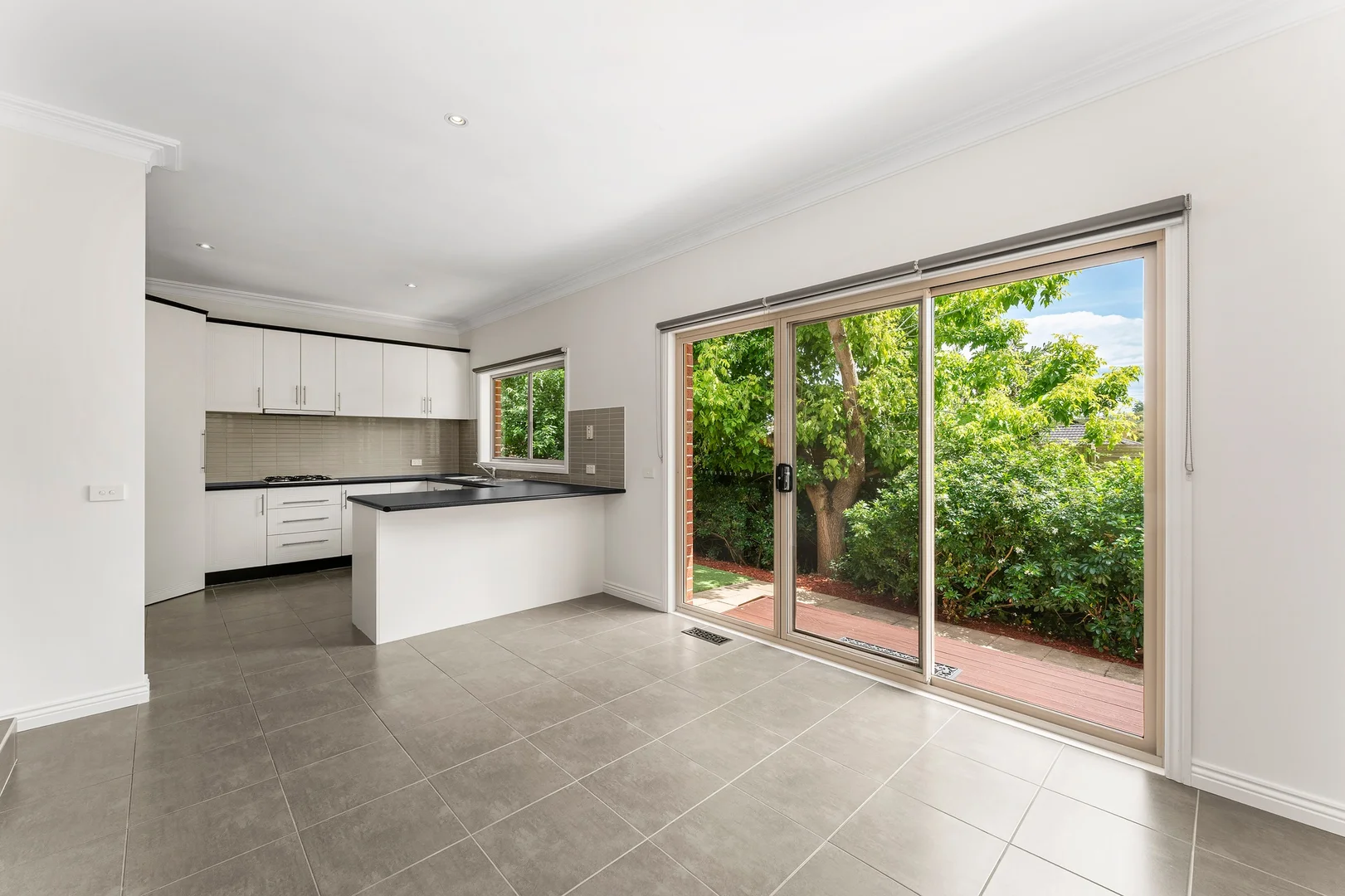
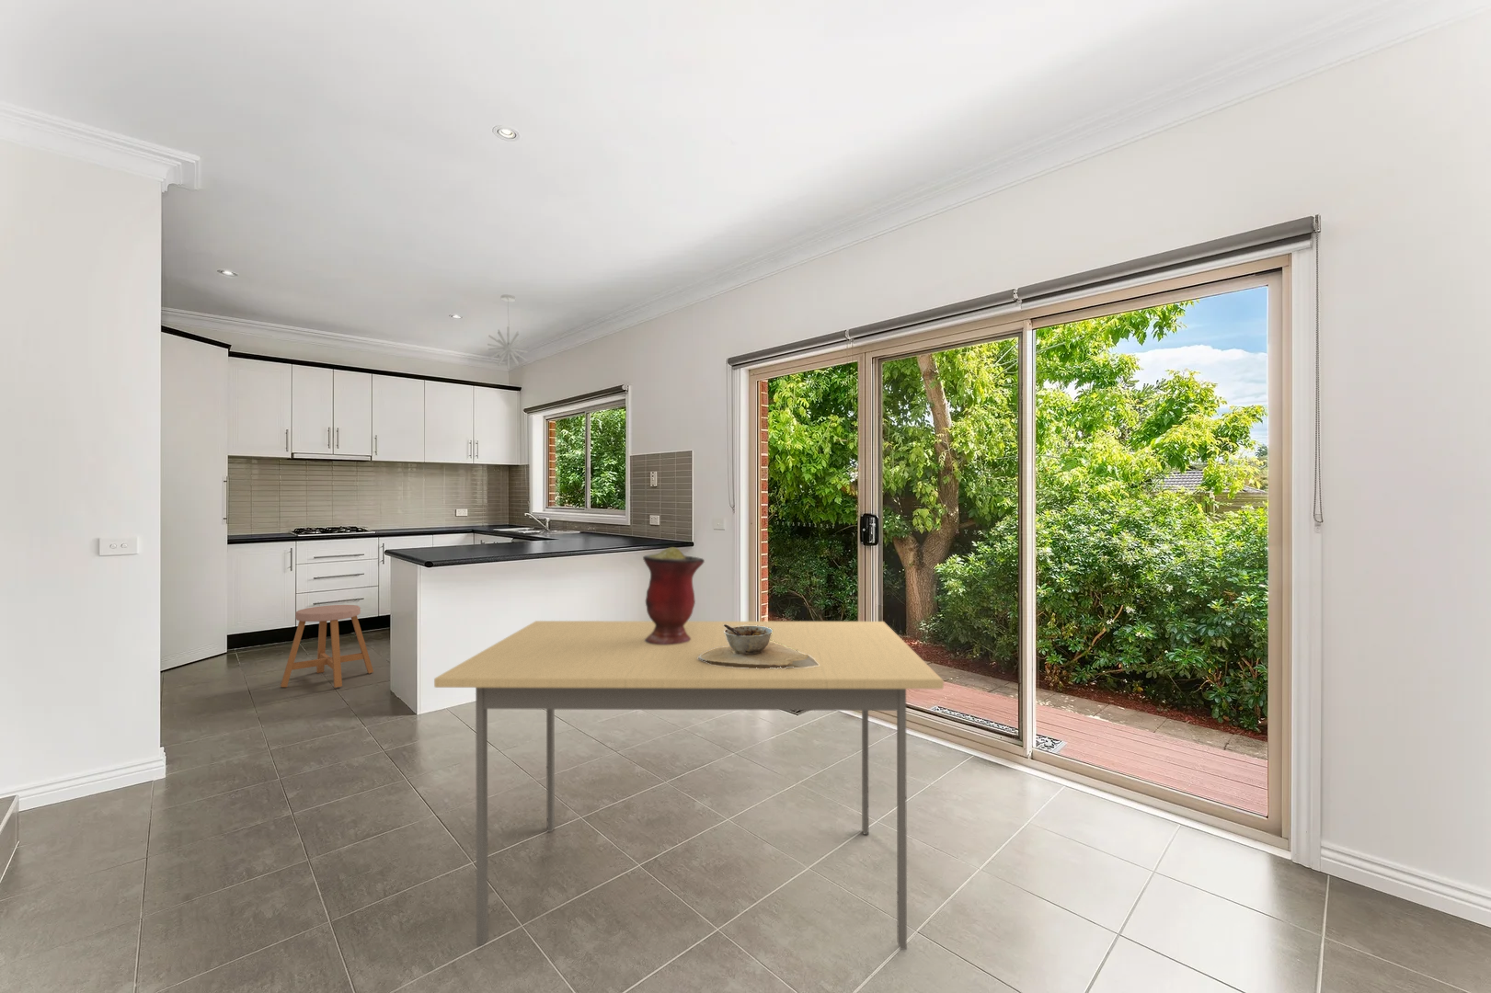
+ dining table (699, 709)
+ pendant light (508, 331)
+ vase (673, 592)
+ bowl (752, 637)
+ stool (331, 644)
